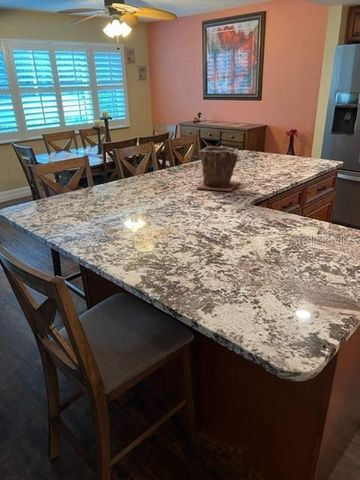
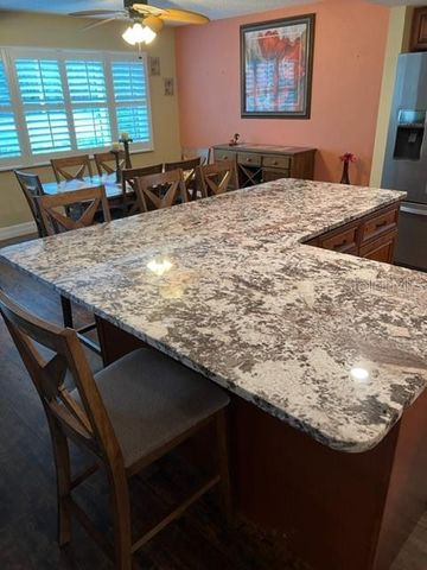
- plant pot (218, 167)
